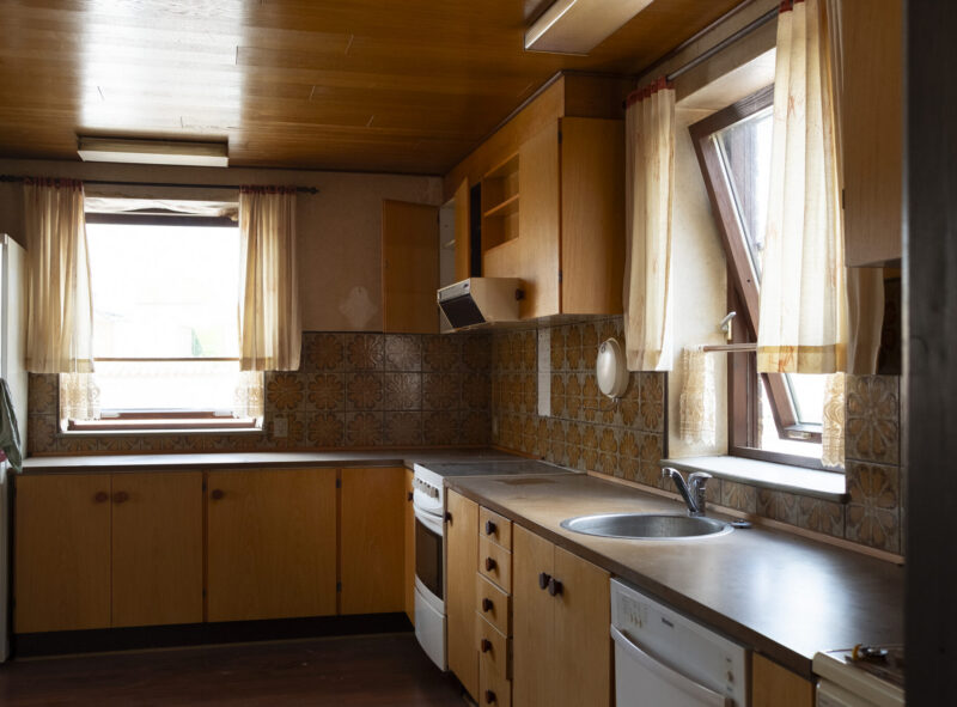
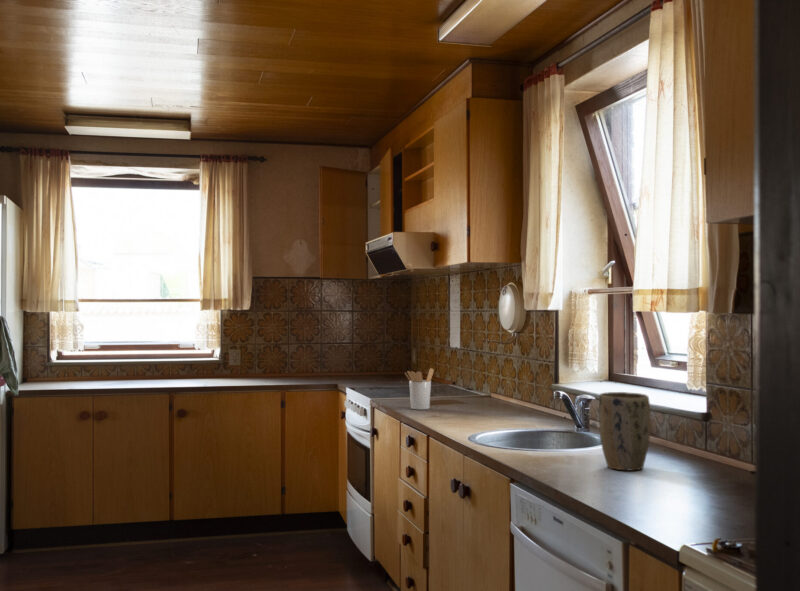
+ plant pot (624, 430)
+ utensil holder (418, 388)
